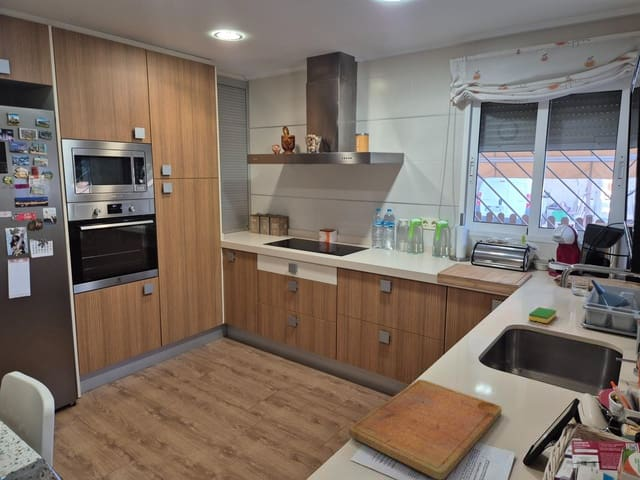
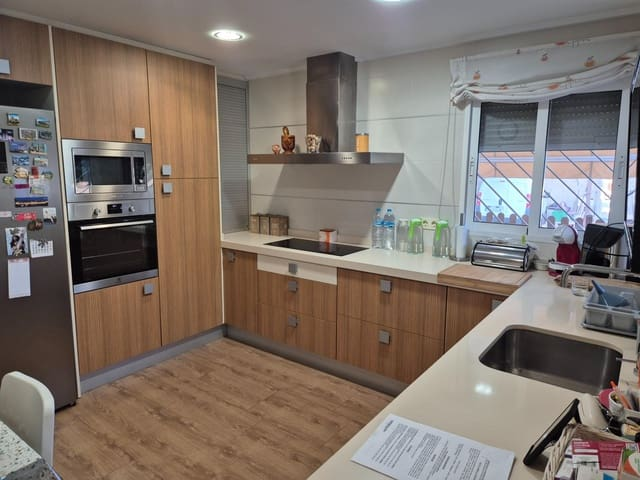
- dish sponge (542, 314)
- cutting board (428, 420)
